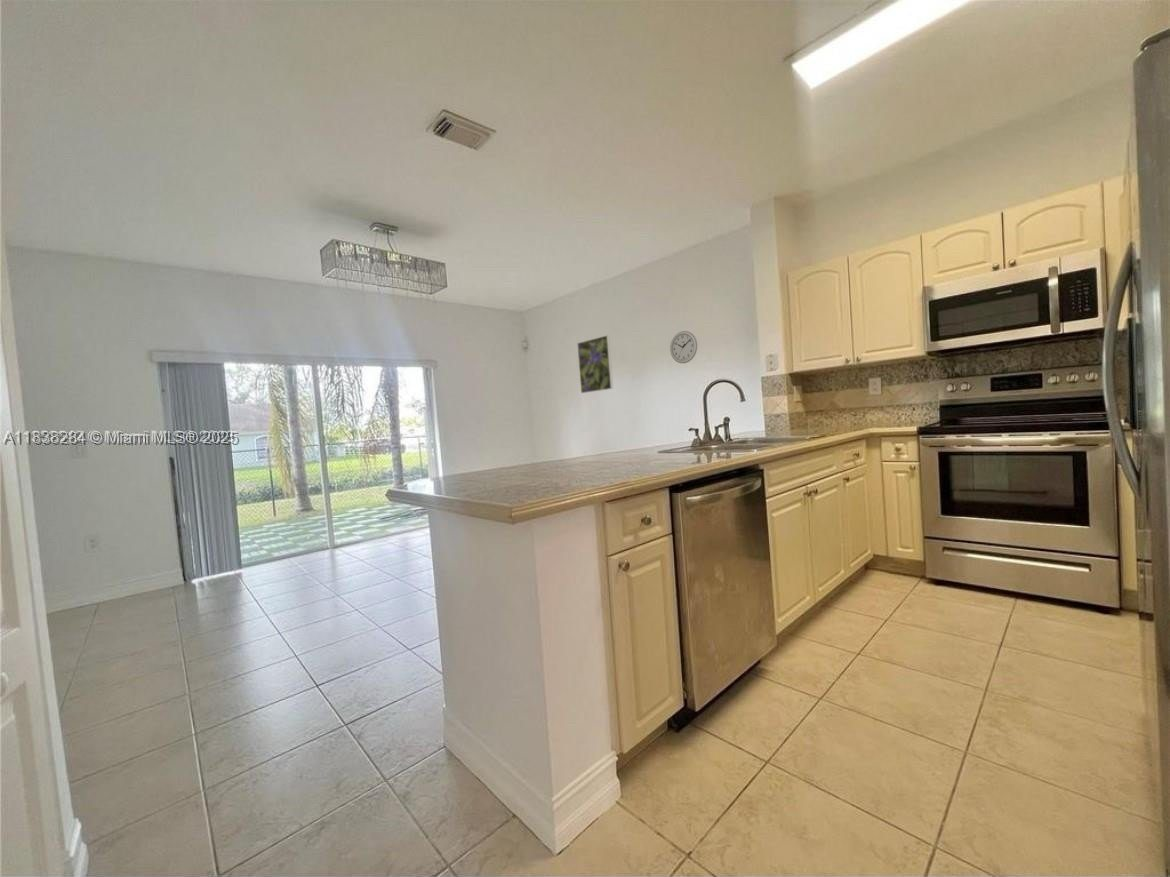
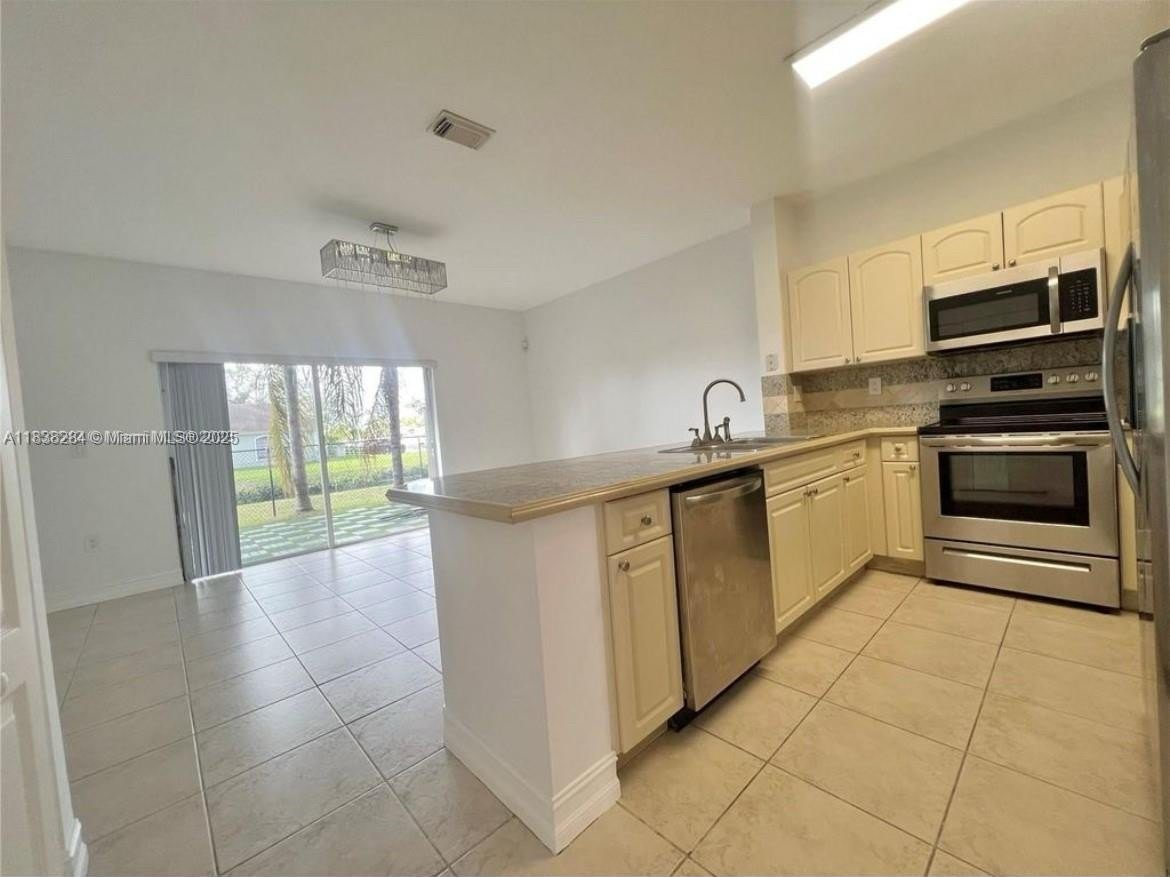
- wall clock (683, 347)
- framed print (594, 365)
